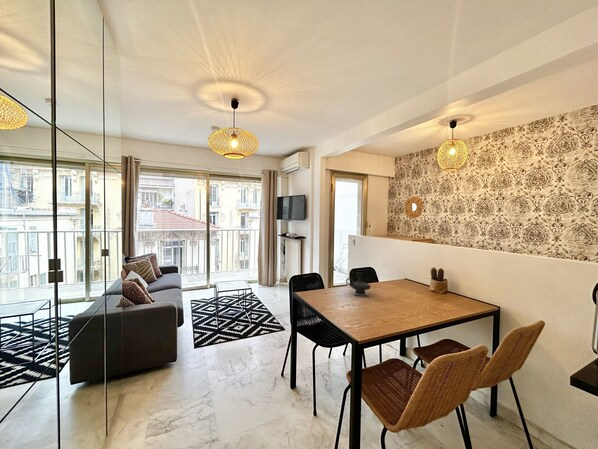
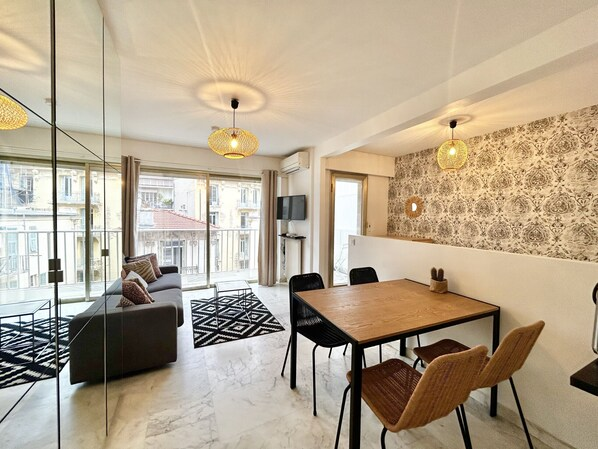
- teapot (357, 283)
